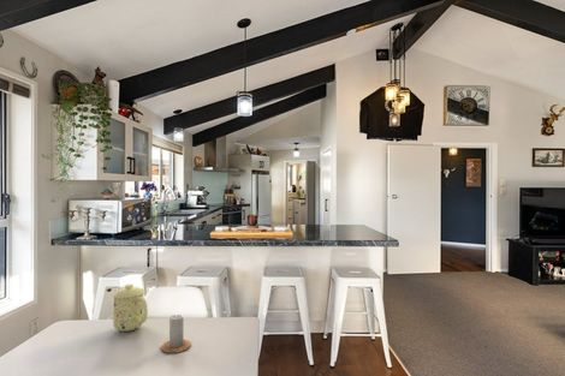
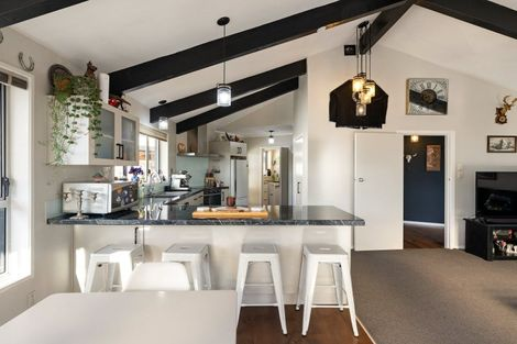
- candle (176, 326)
- mug (130, 306)
